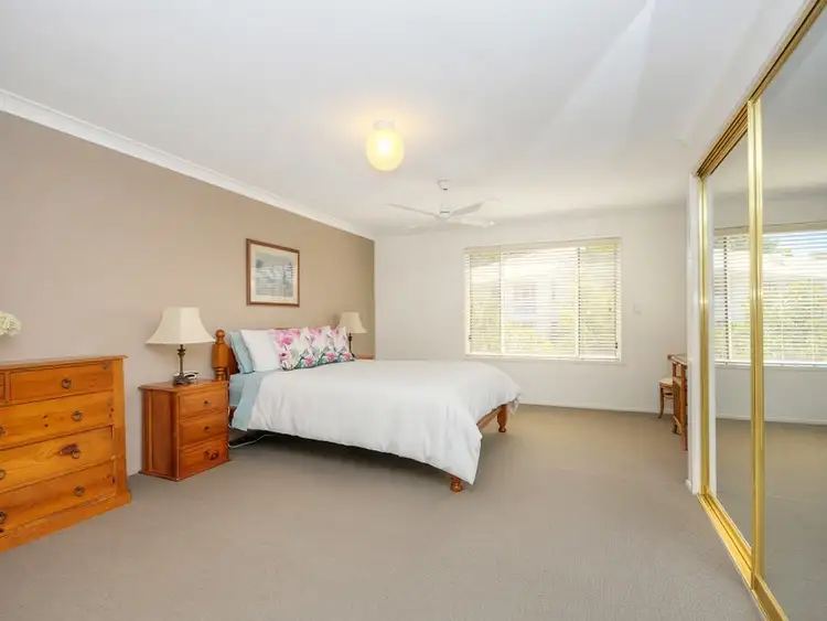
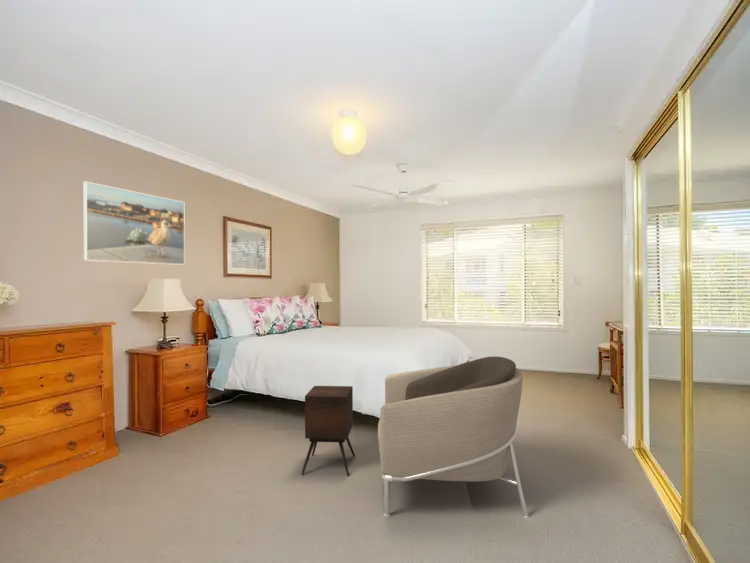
+ armchair (448, 422)
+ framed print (139, 227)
+ side table (329, 428)
